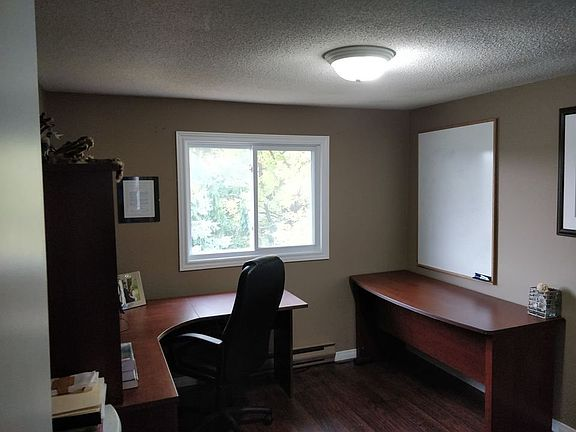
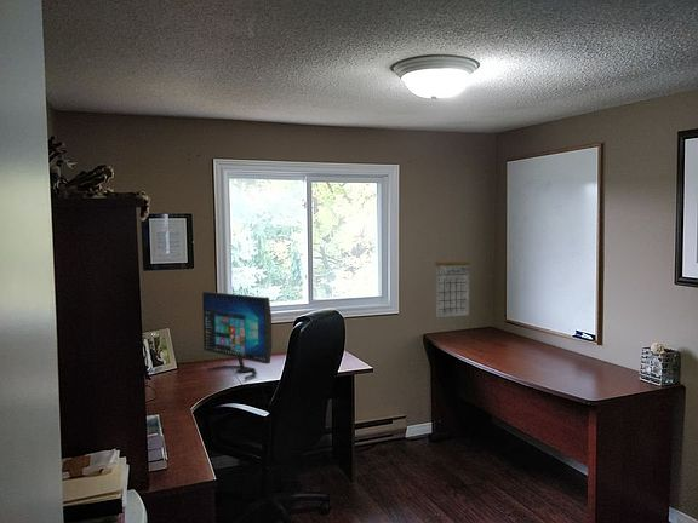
+ calendar (452, 282)
+ computer monitor (235, 333)
